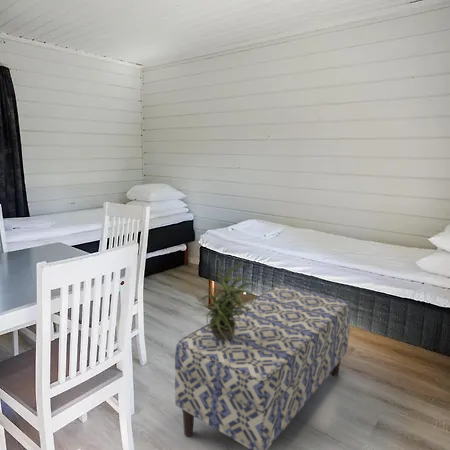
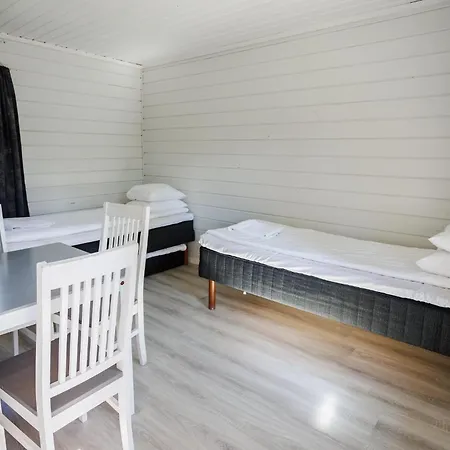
- bench (272, 360)
- potted plant (229, 301)
